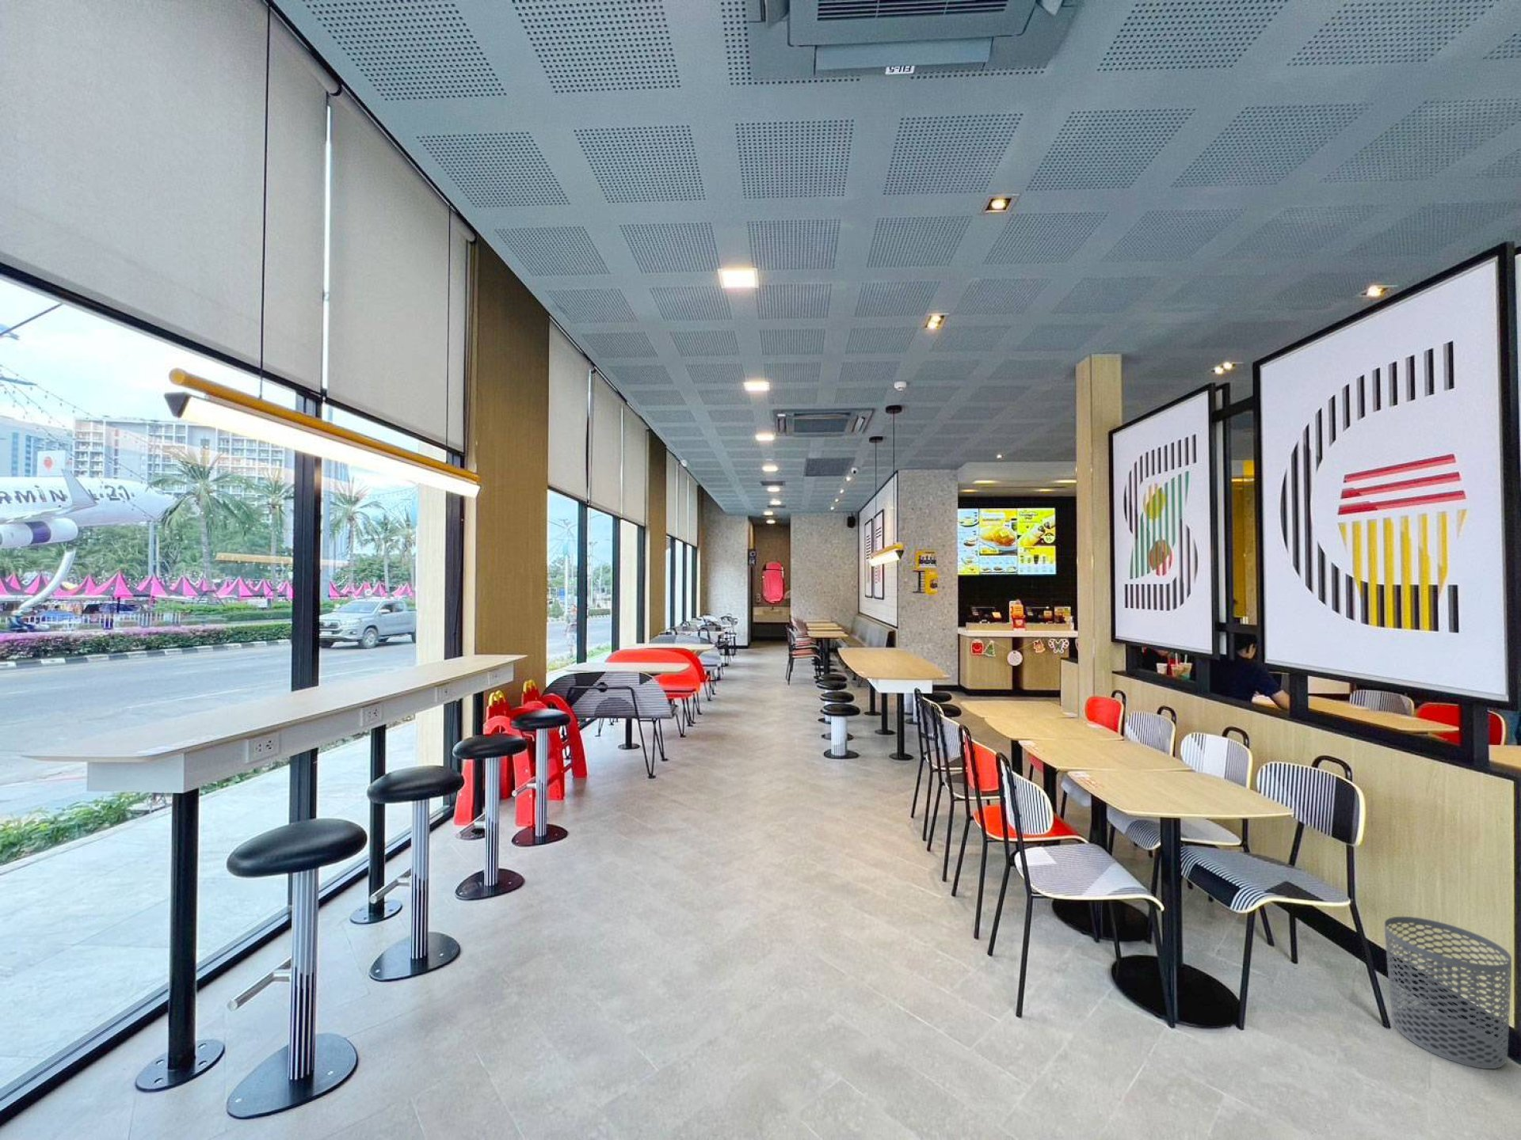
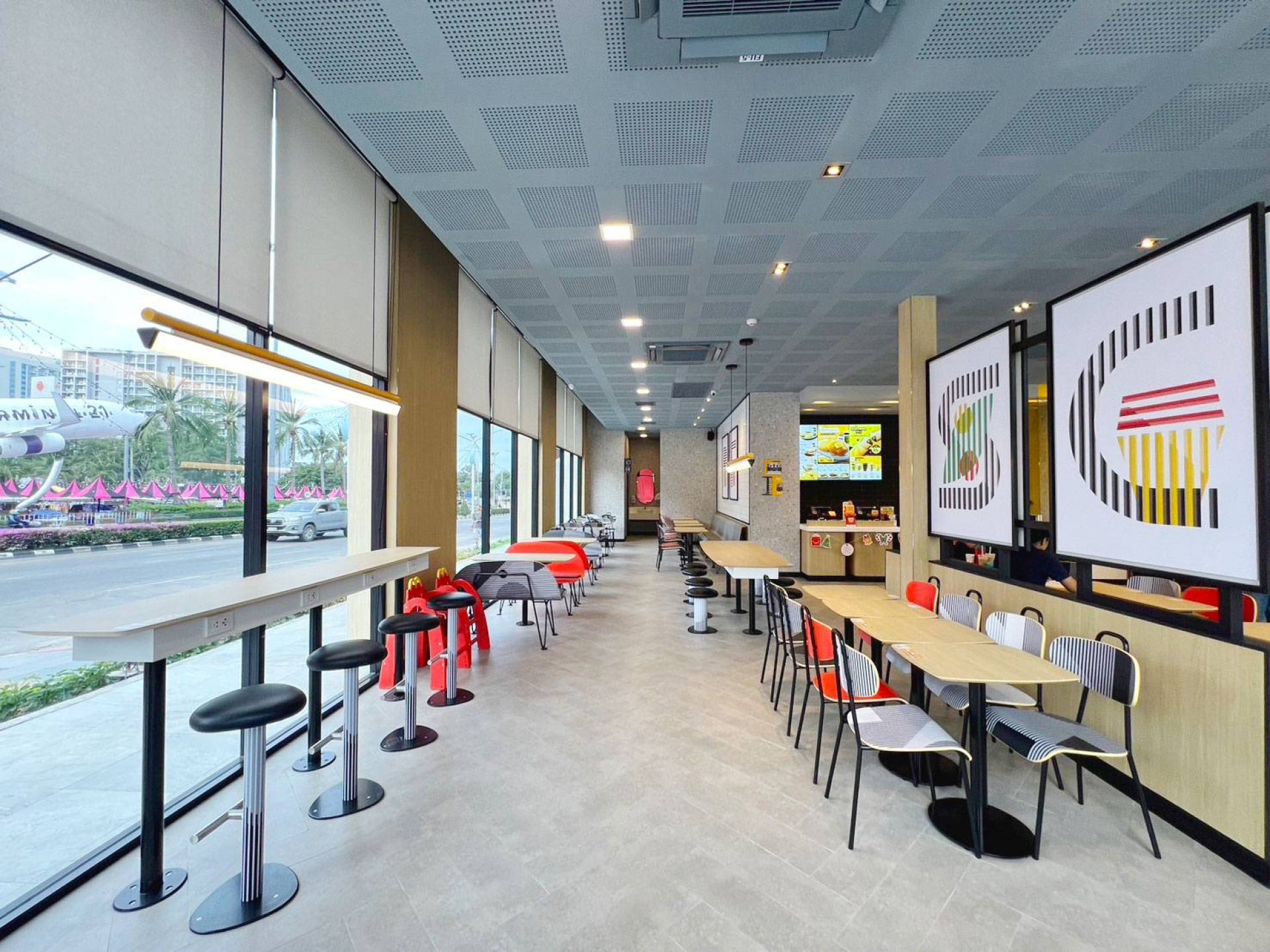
- waste bin (1446, 989)
